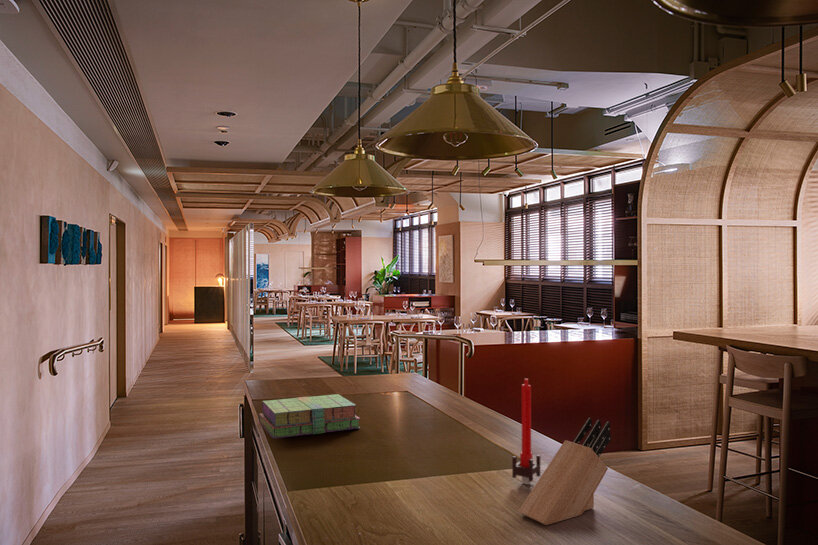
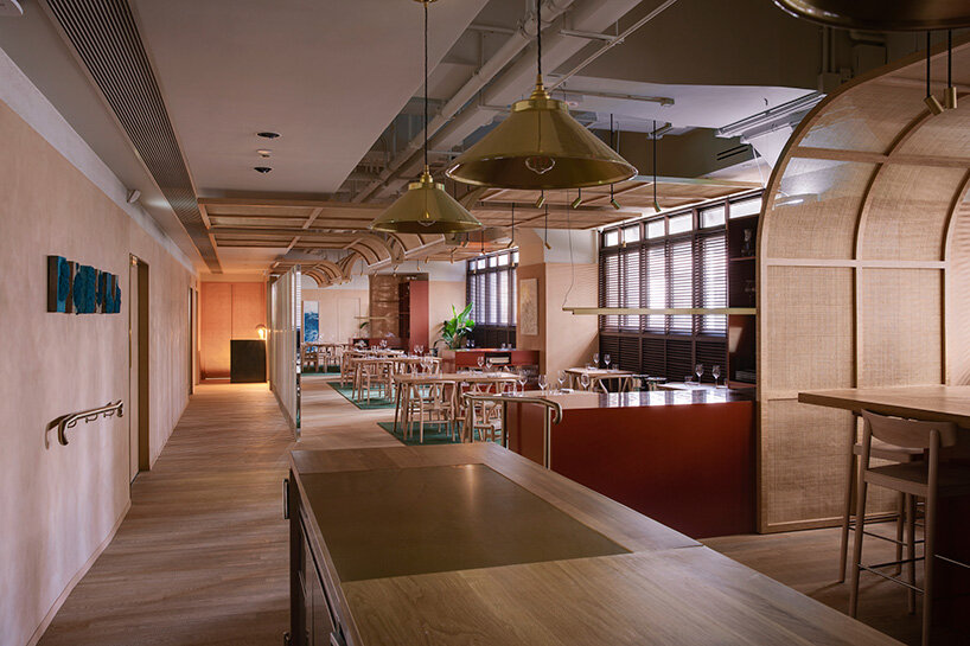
- knife block (569, 466)
- candle (526, 430)
- stack of books (308, 414)
